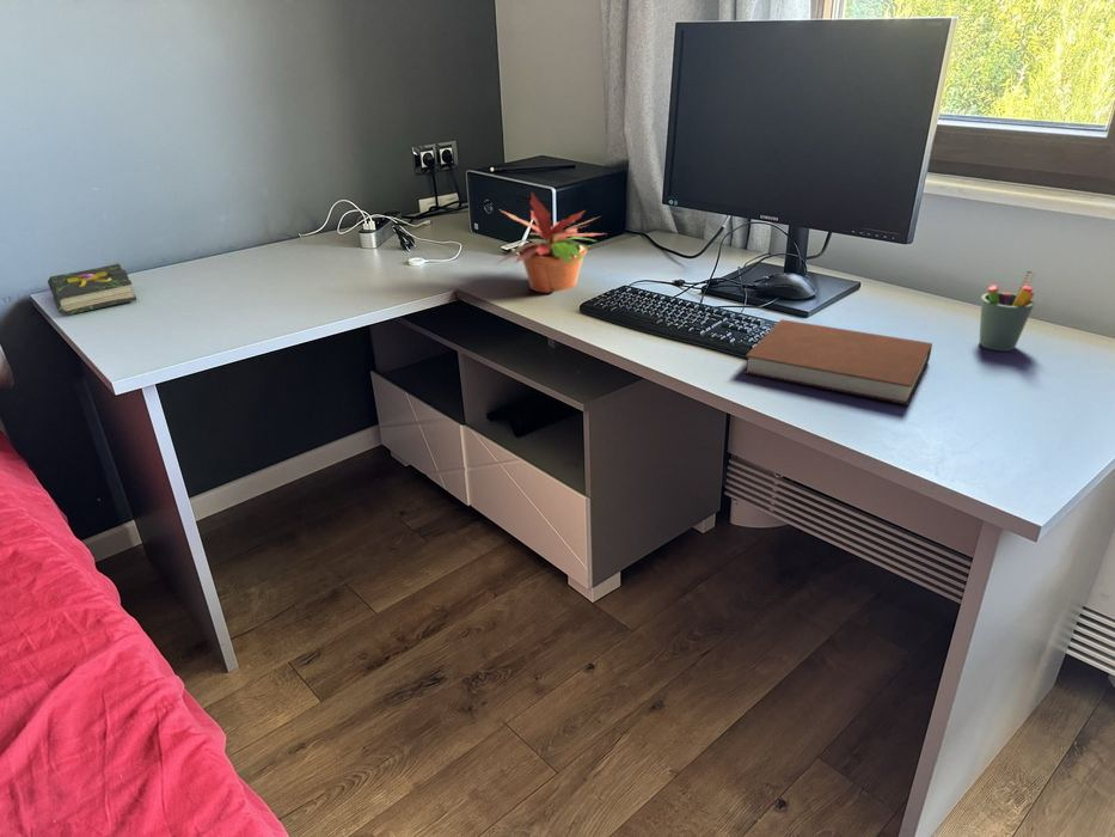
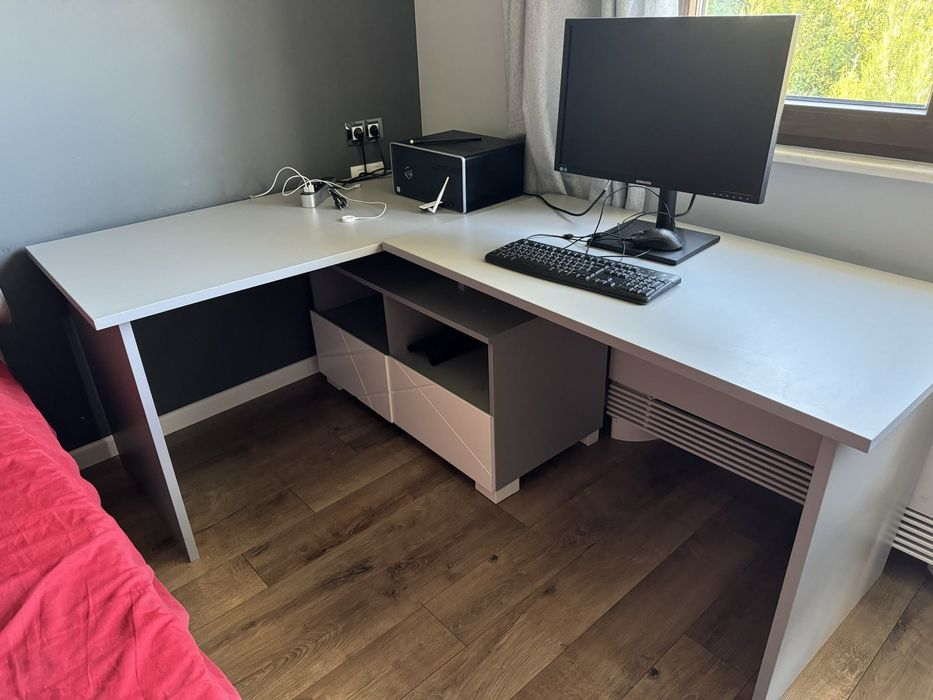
- book (91, 287)
- potted plant (551, 237)
- notebook (838, 358)
- pen holder (1005, 310)
